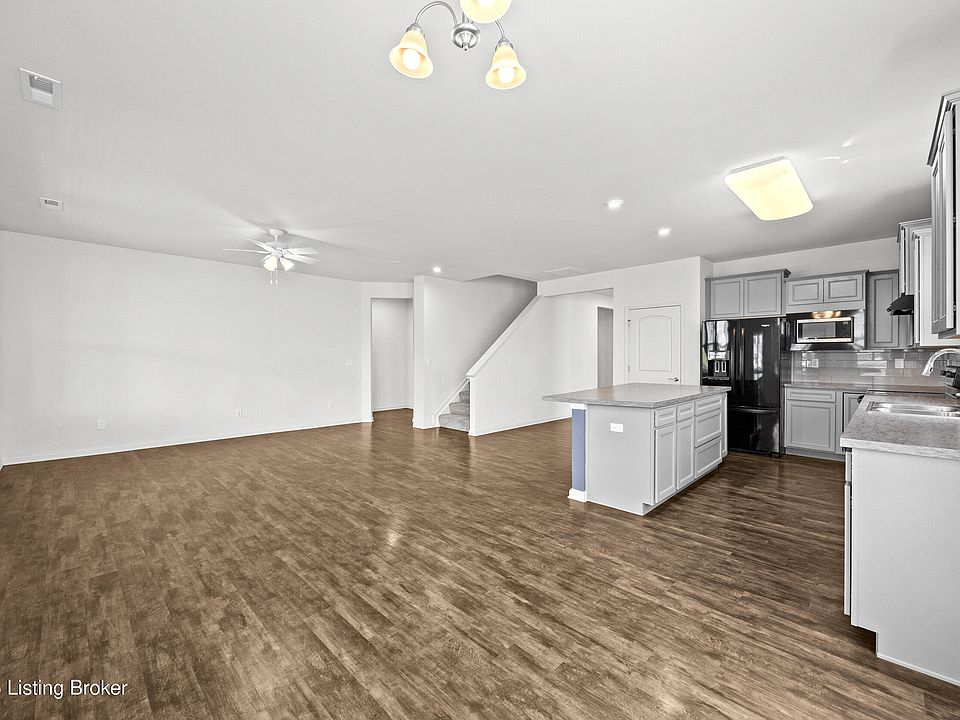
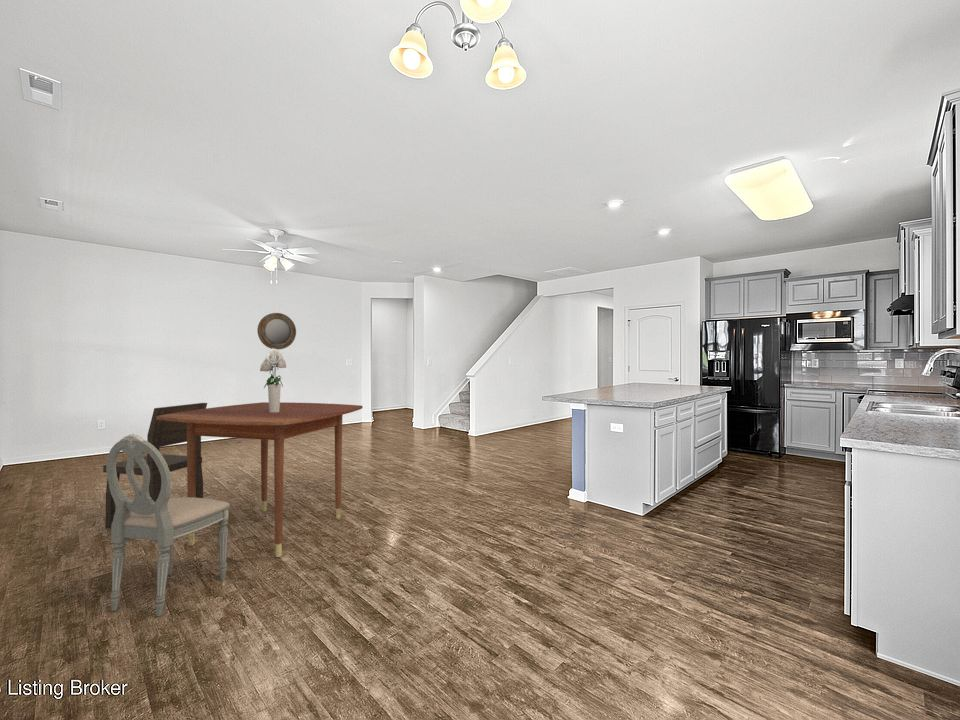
+ bouquet (273, 380)
+ home mirror (277, 331)
+ dining table (267, 470)
+ dining chair (155, 463)
+ dining chair (168, 510)
